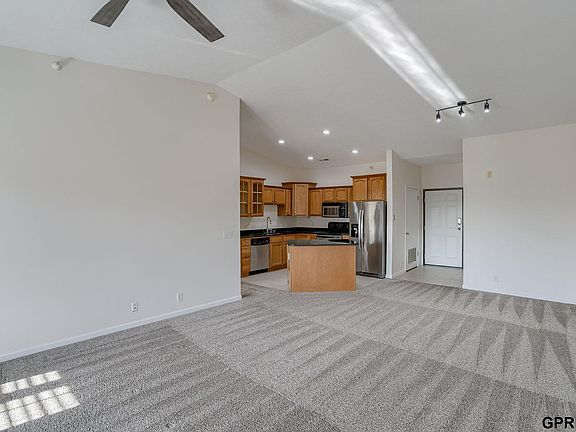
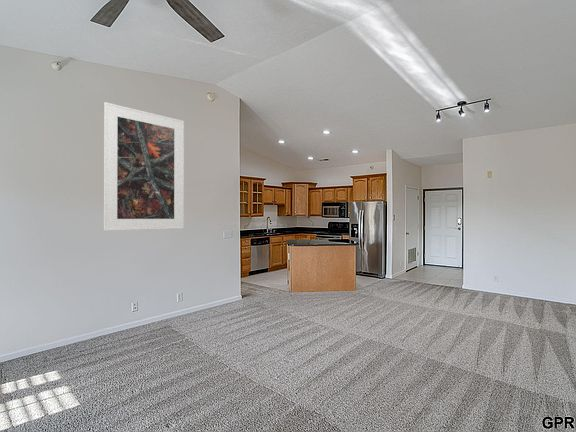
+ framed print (147, 170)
